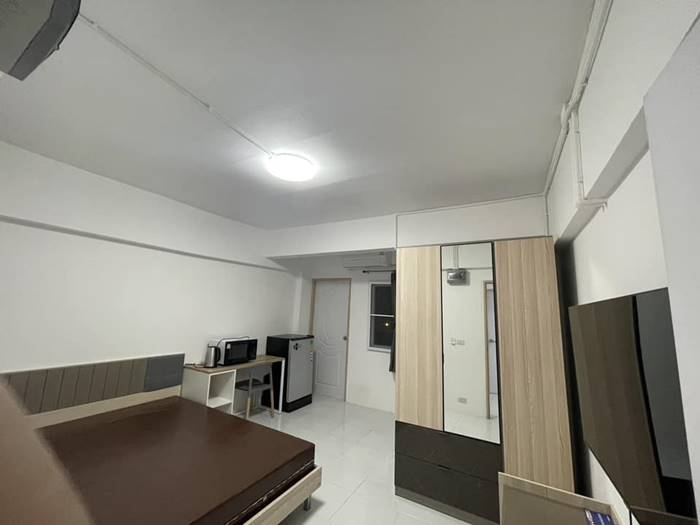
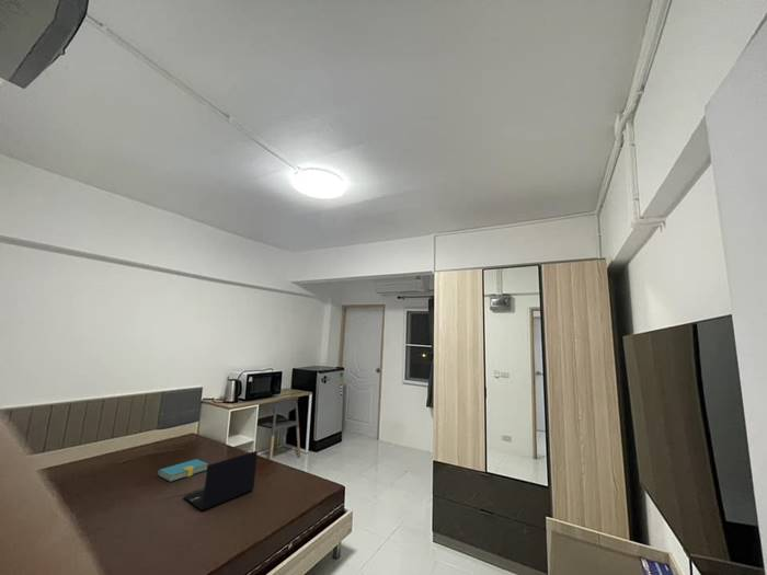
+ laptop (221, 473)
+ book (183, 469)
